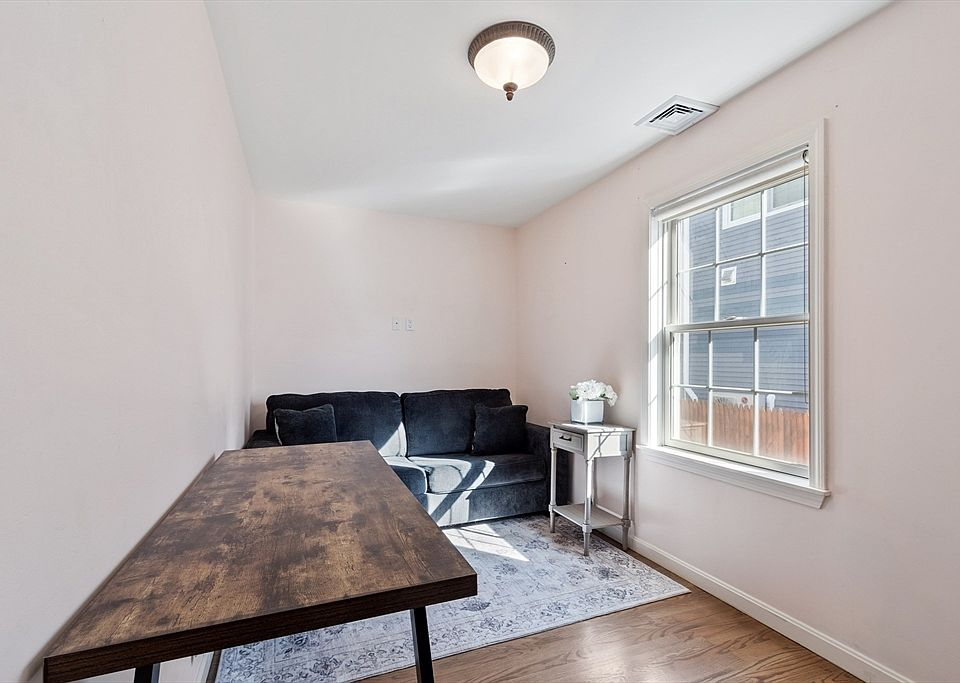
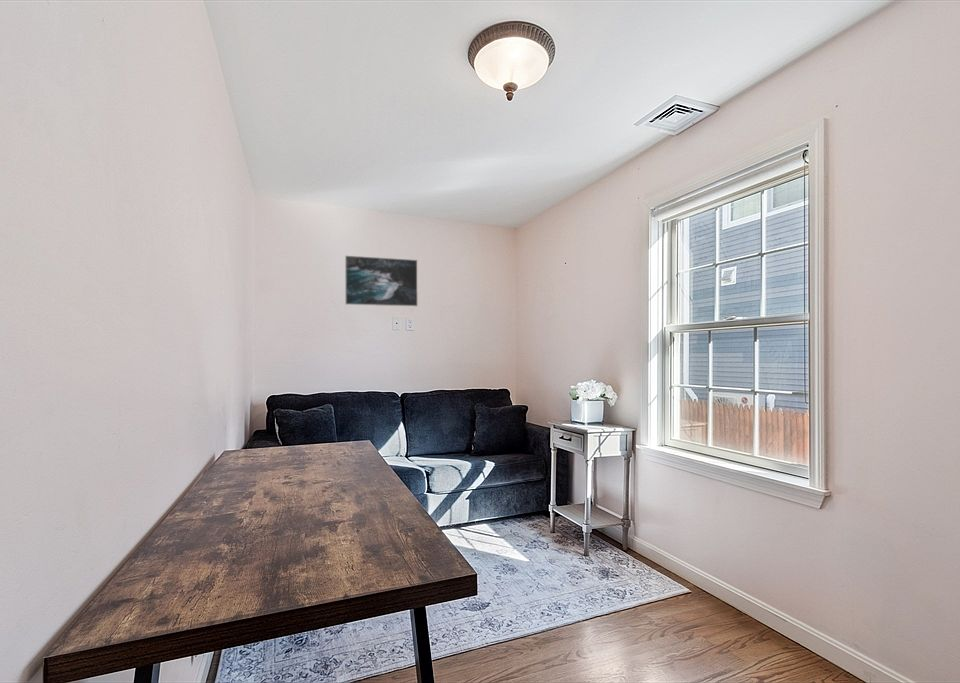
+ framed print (382, 281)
